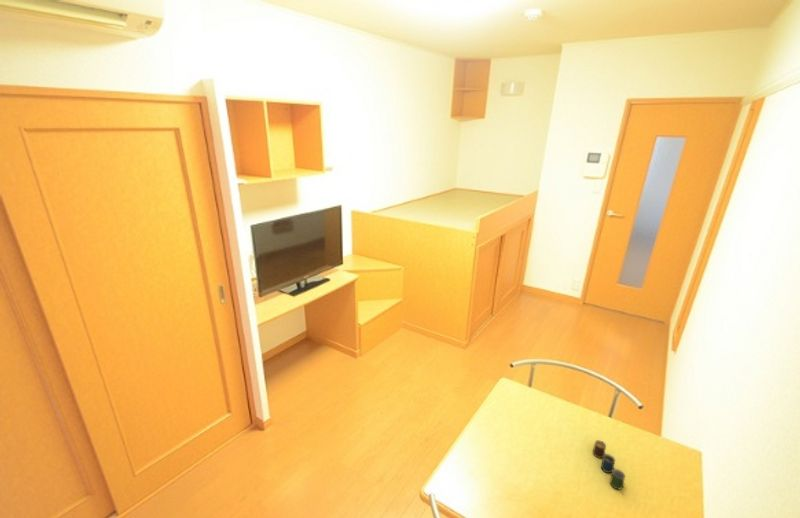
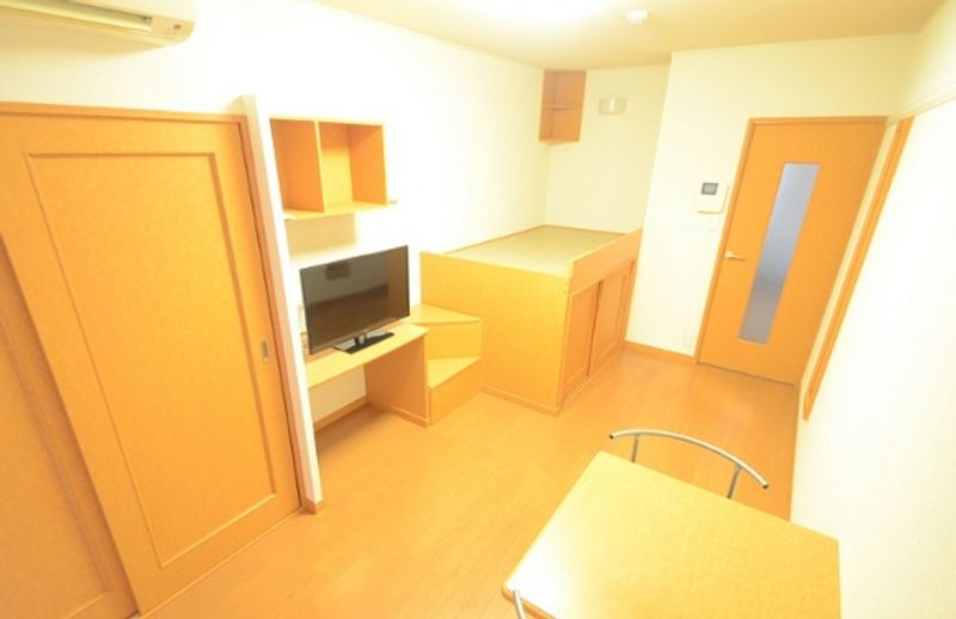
- cup (610, 461)
